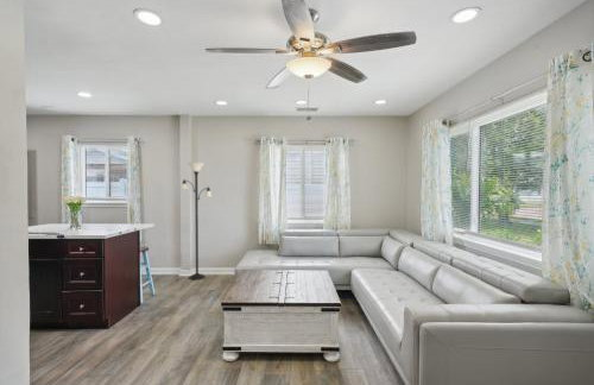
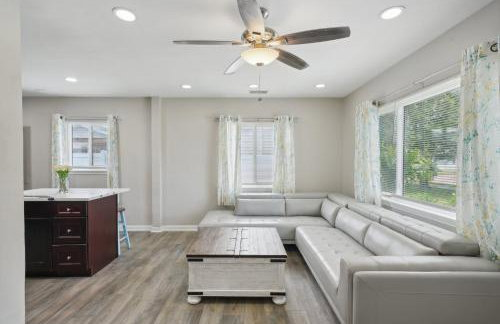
- floor lamp (196, 220)
